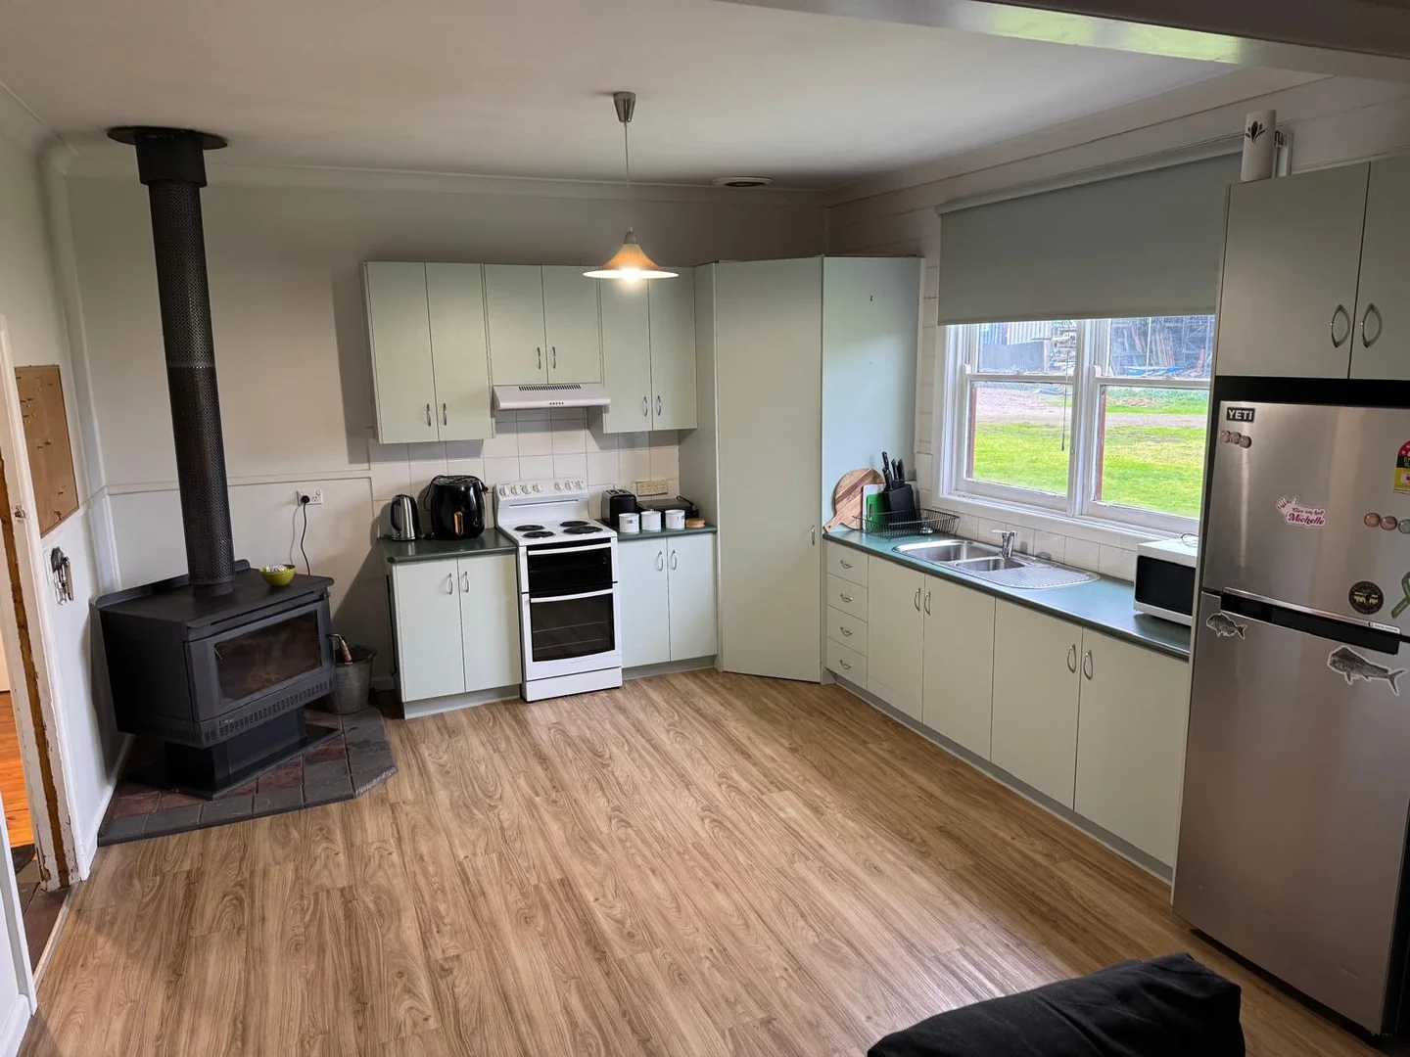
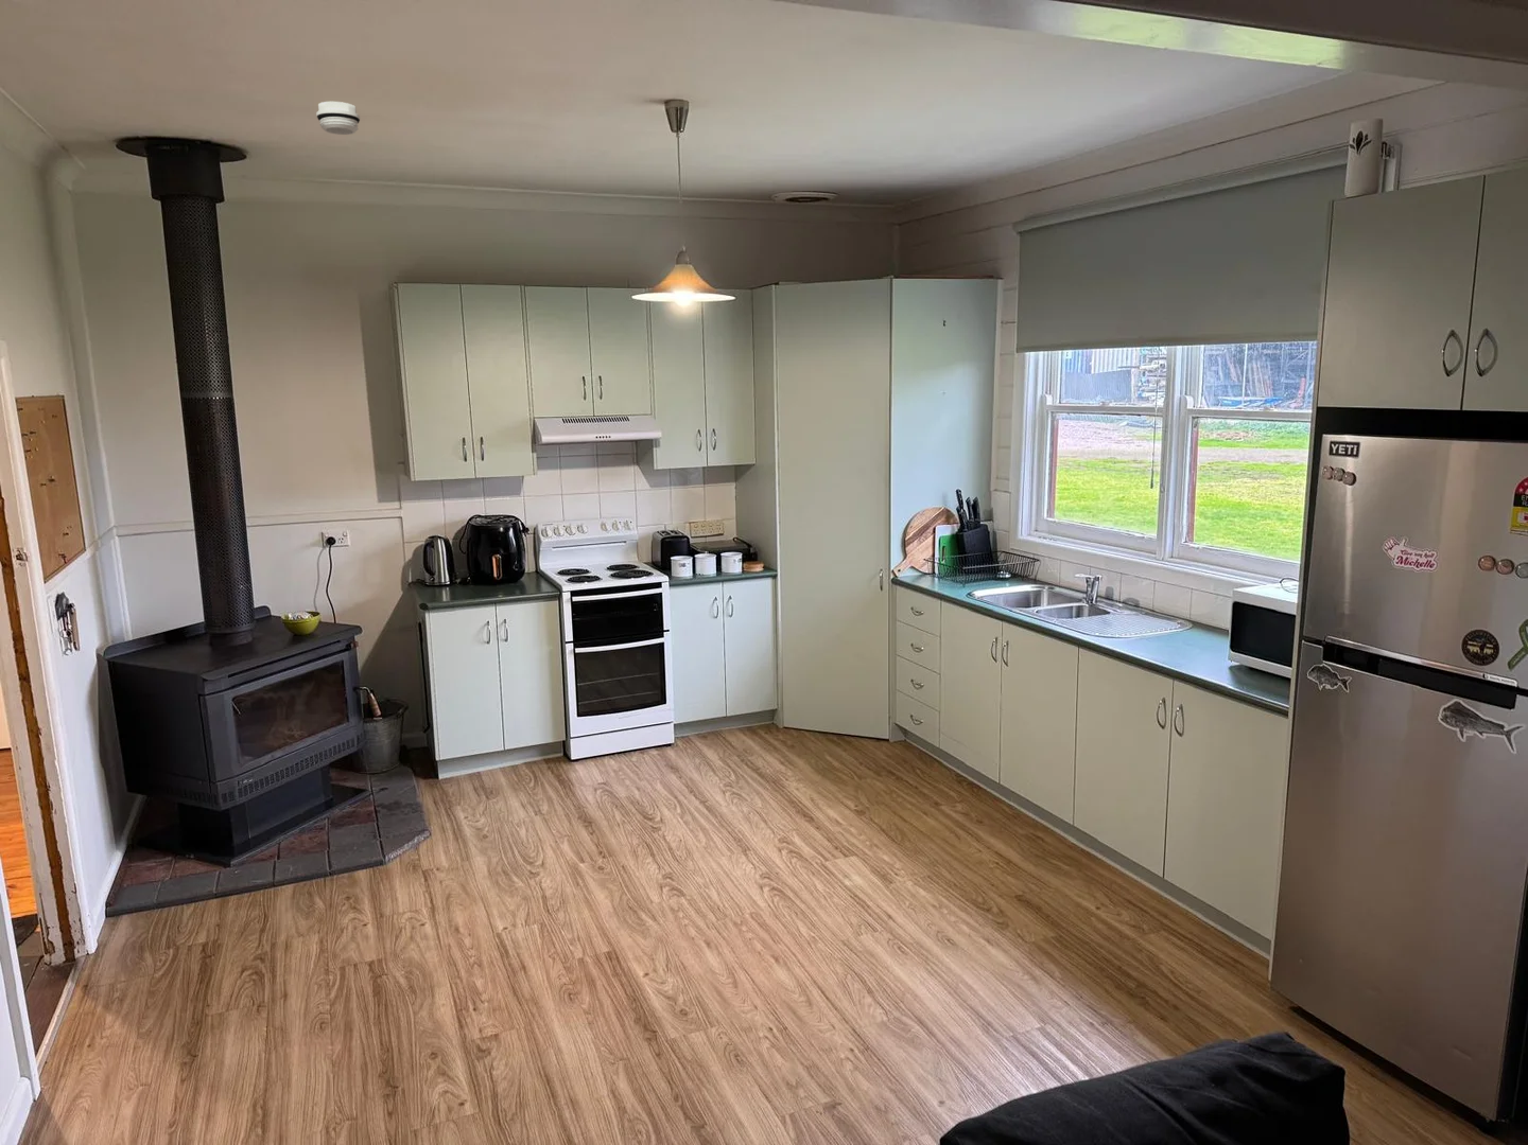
+ smoke detector (338, 118)
